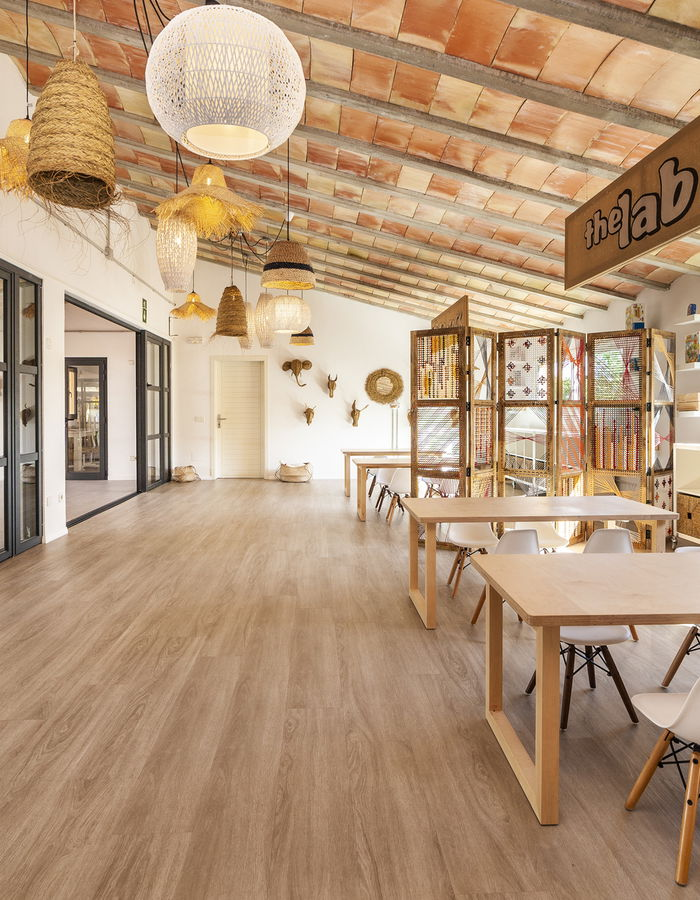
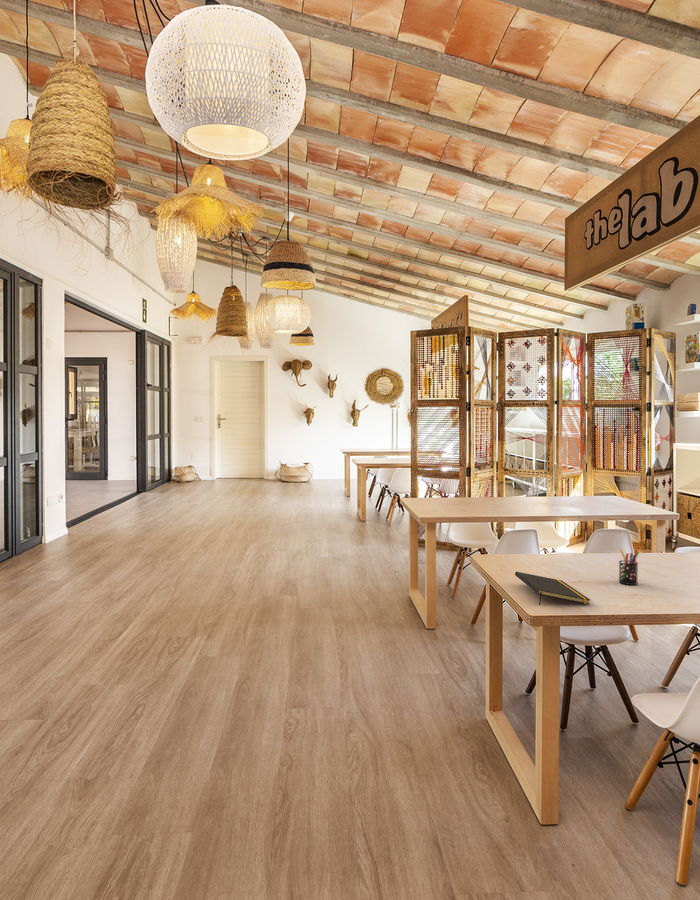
+ pen holder (630, 564)
+ notepad (550, 586)
